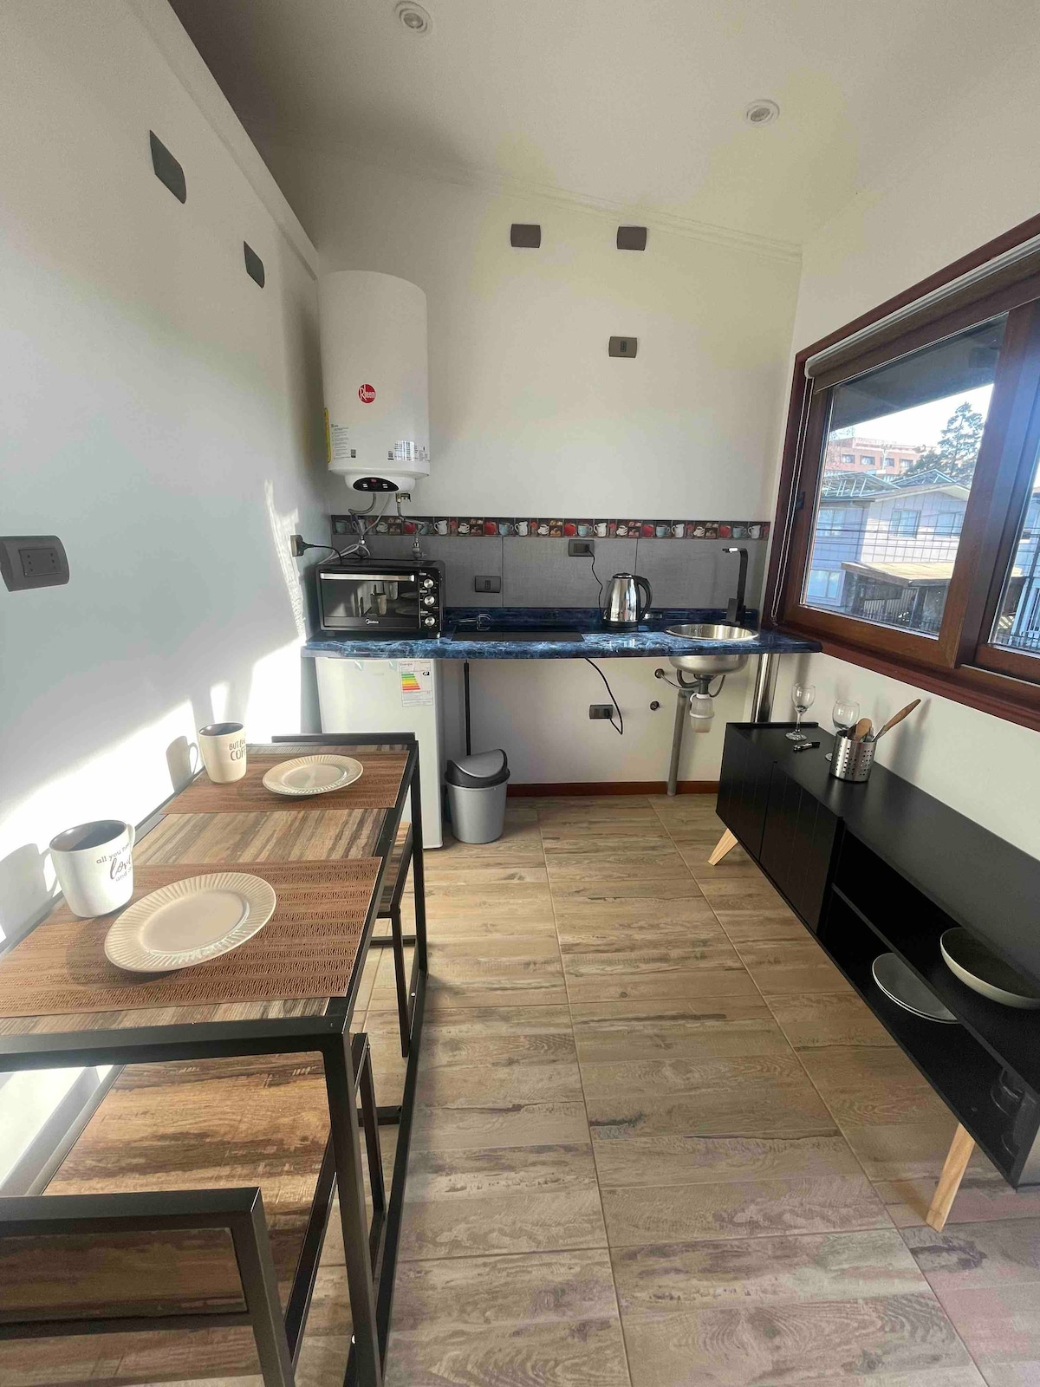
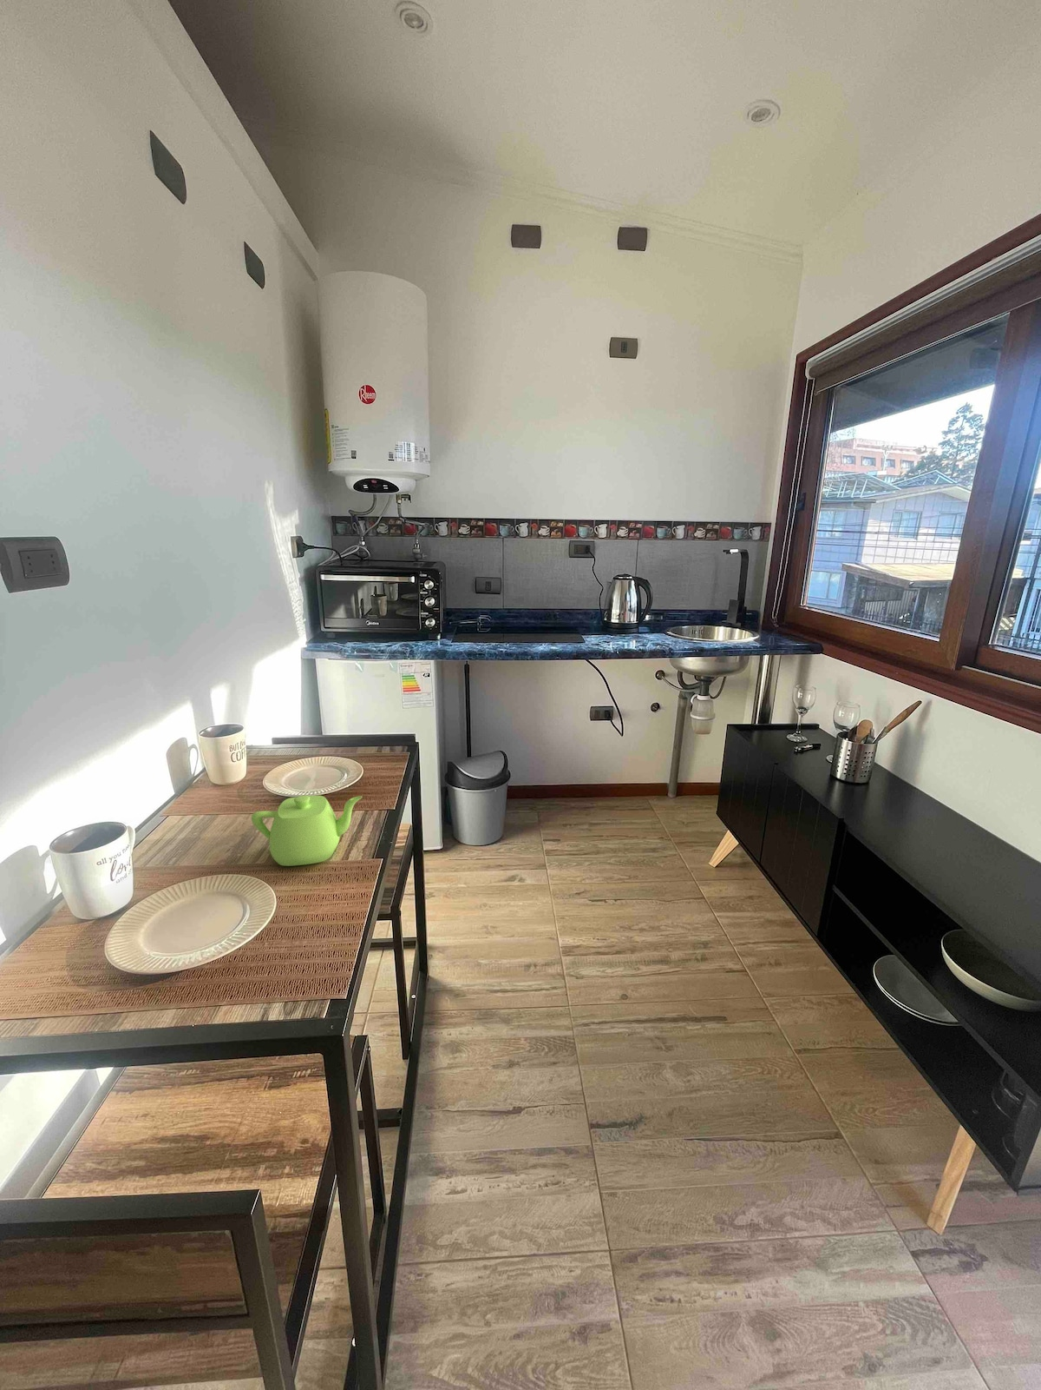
+ teapot (308, 824)
